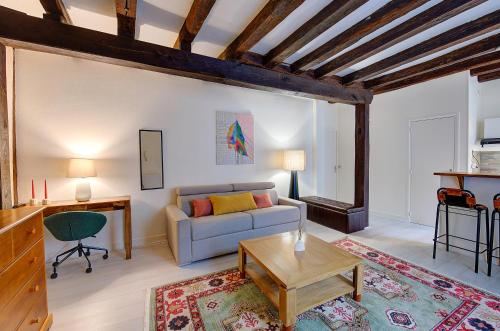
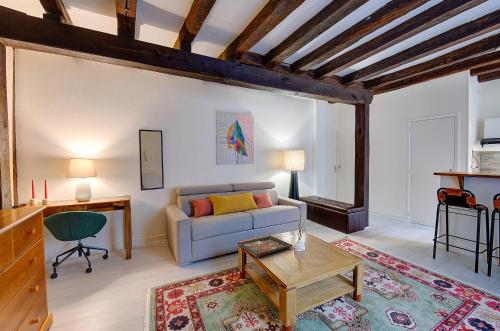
+ decorative tray (264, 245)
